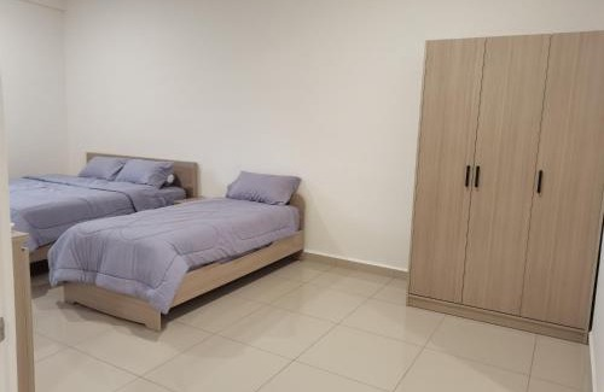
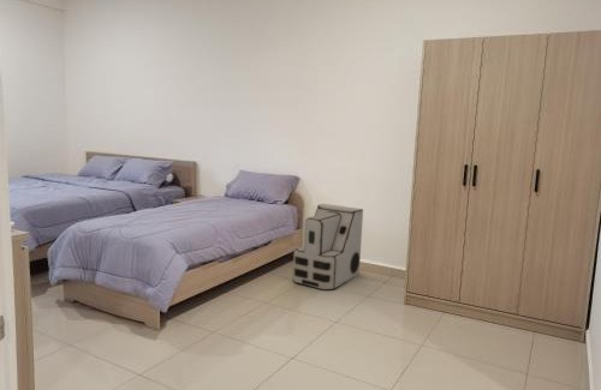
+ air purifier (328, 244)
